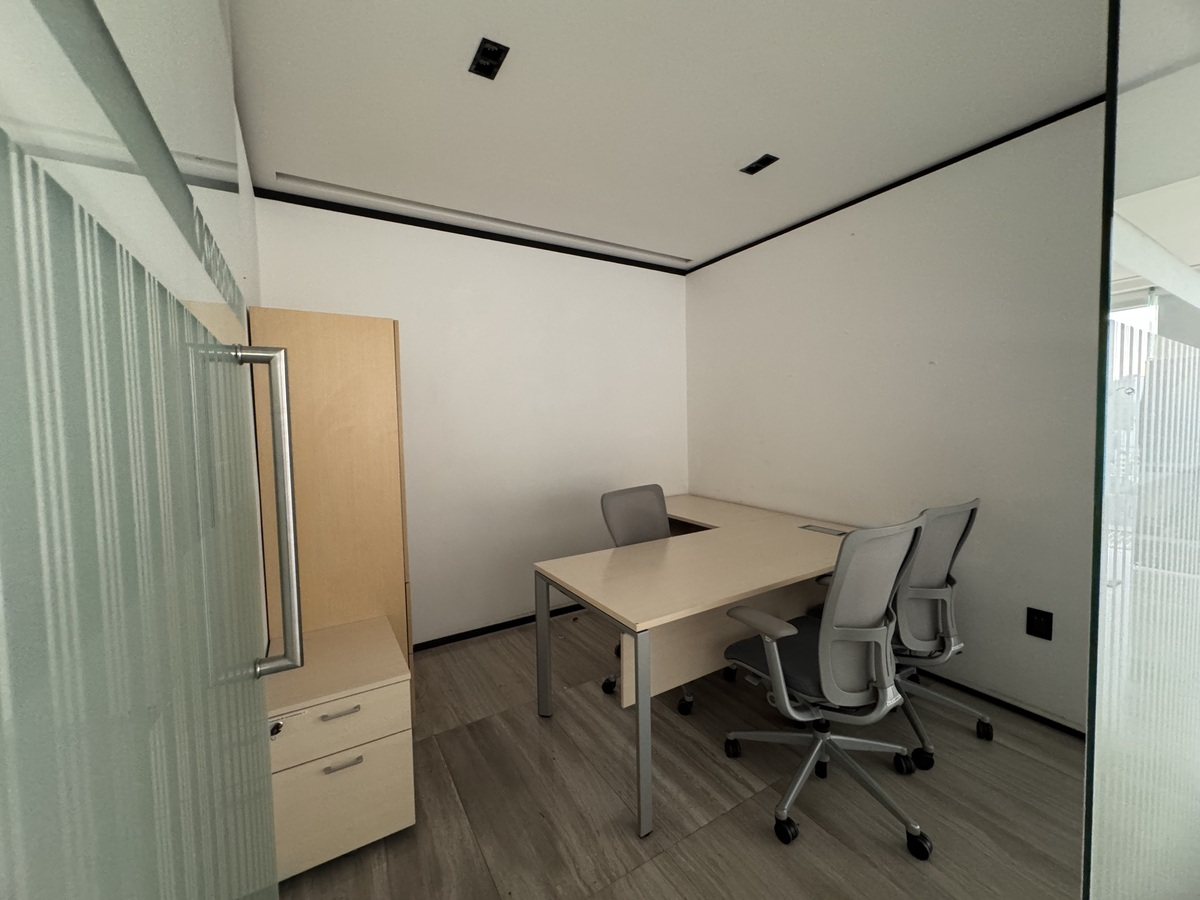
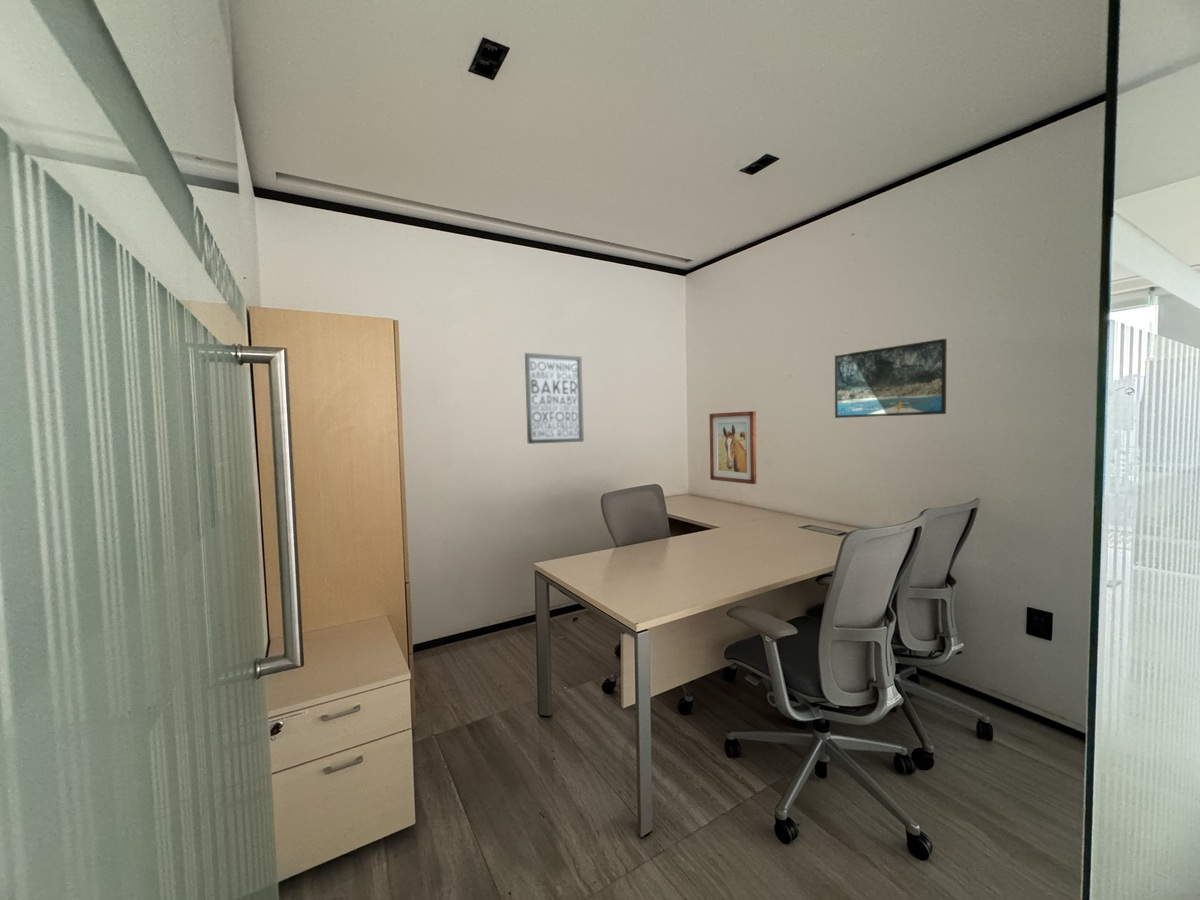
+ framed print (885, 382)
+ wall art (731, 447)
+ wall art (555, 398)
